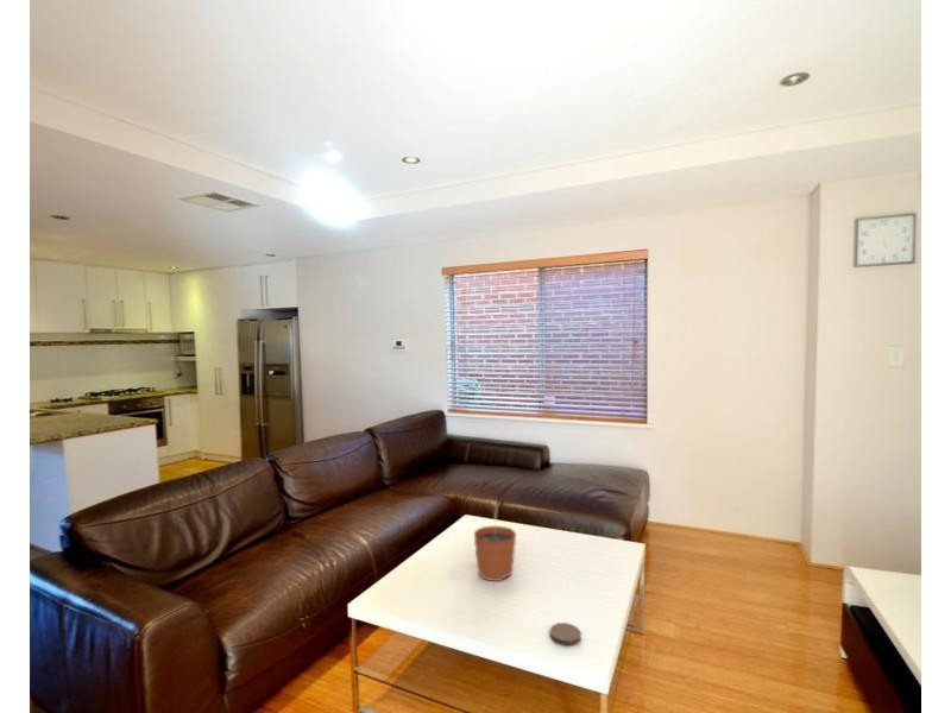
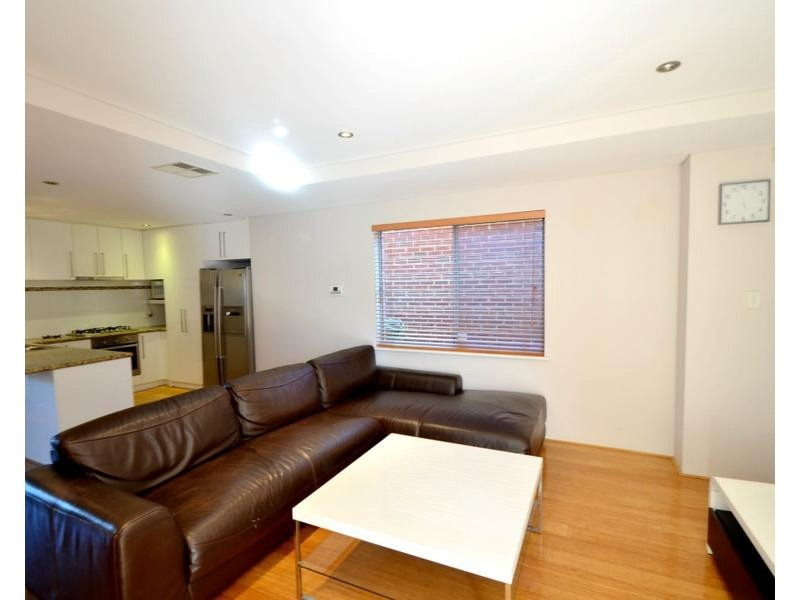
- plant pot (495, 543)
- coaster (565, 633)
